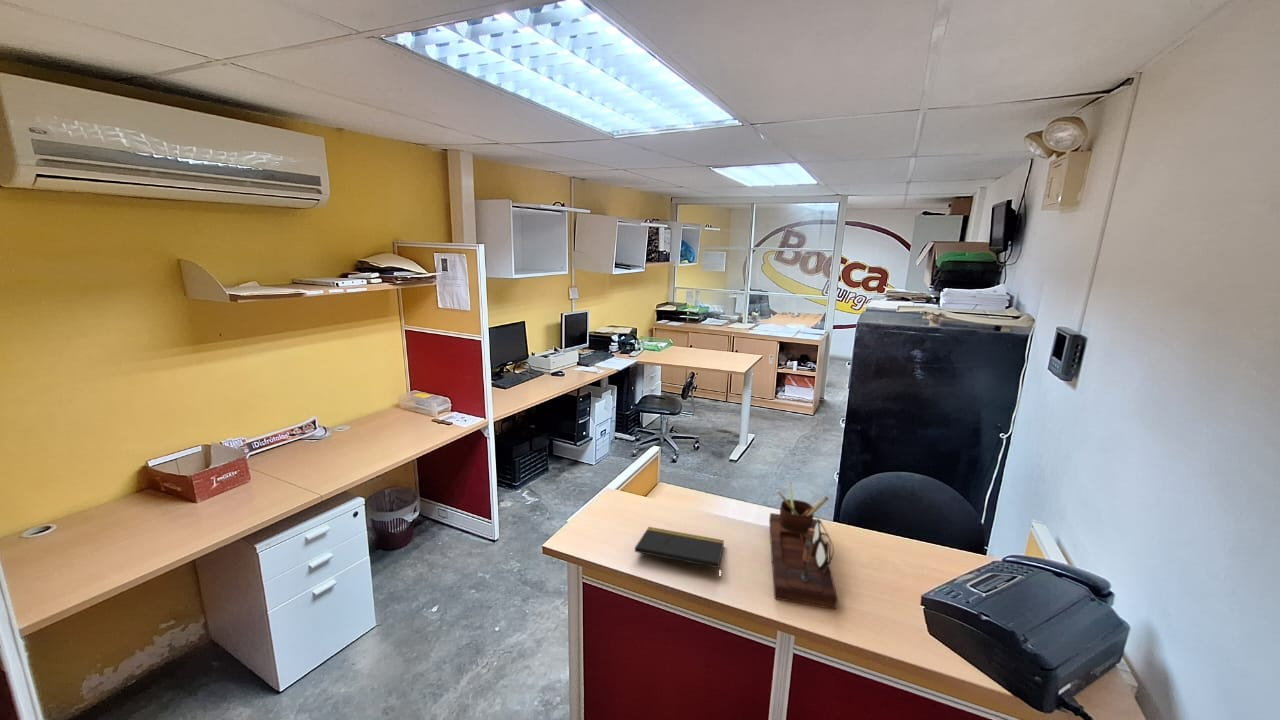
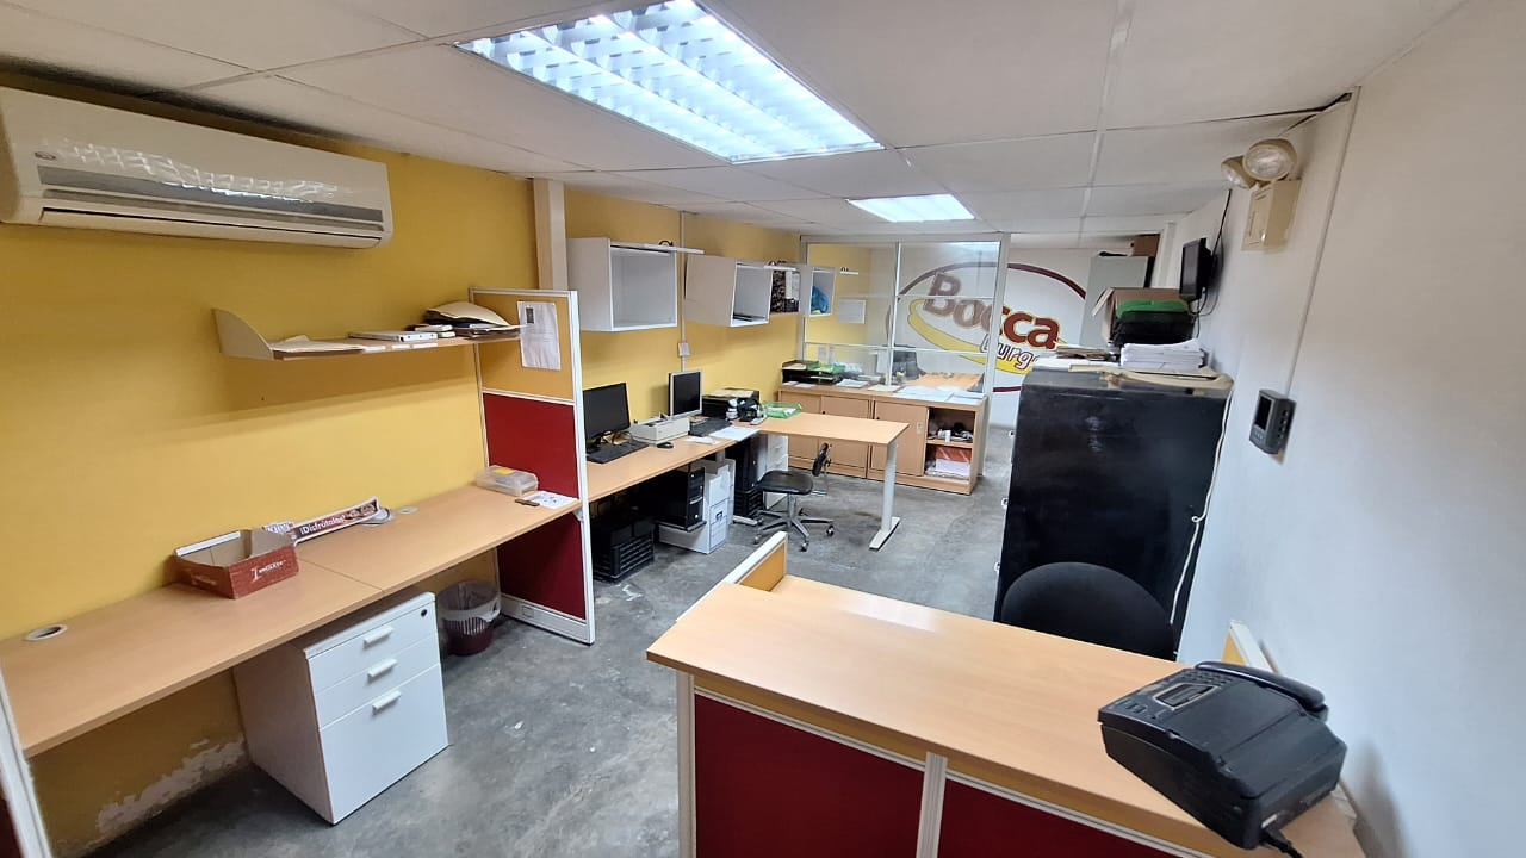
- desk organizer (802, 529)
- notepad (680, 546)
